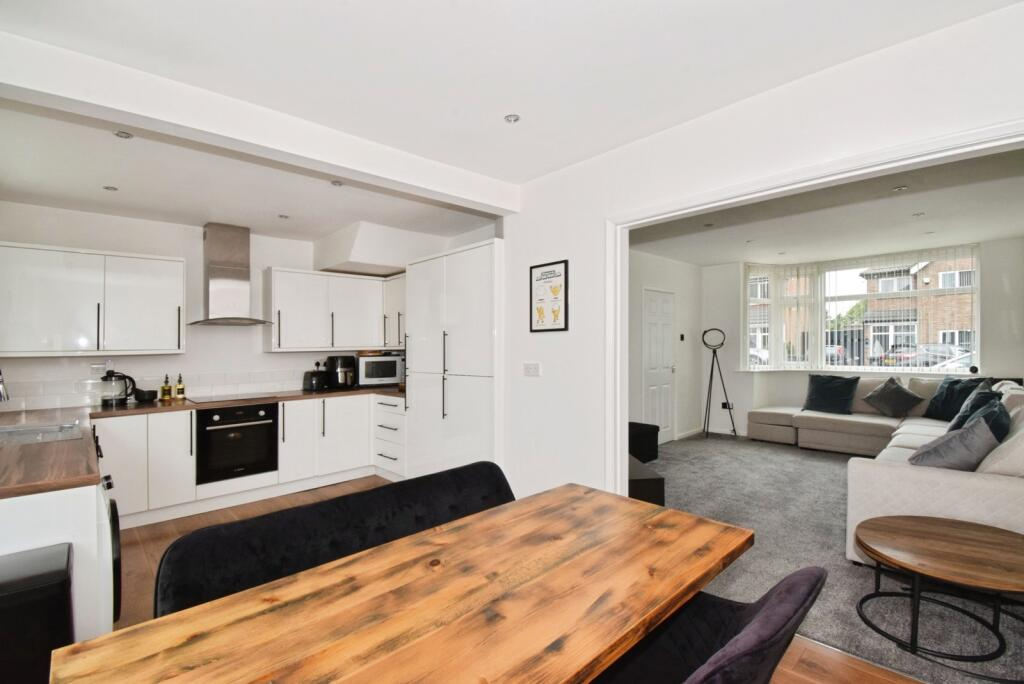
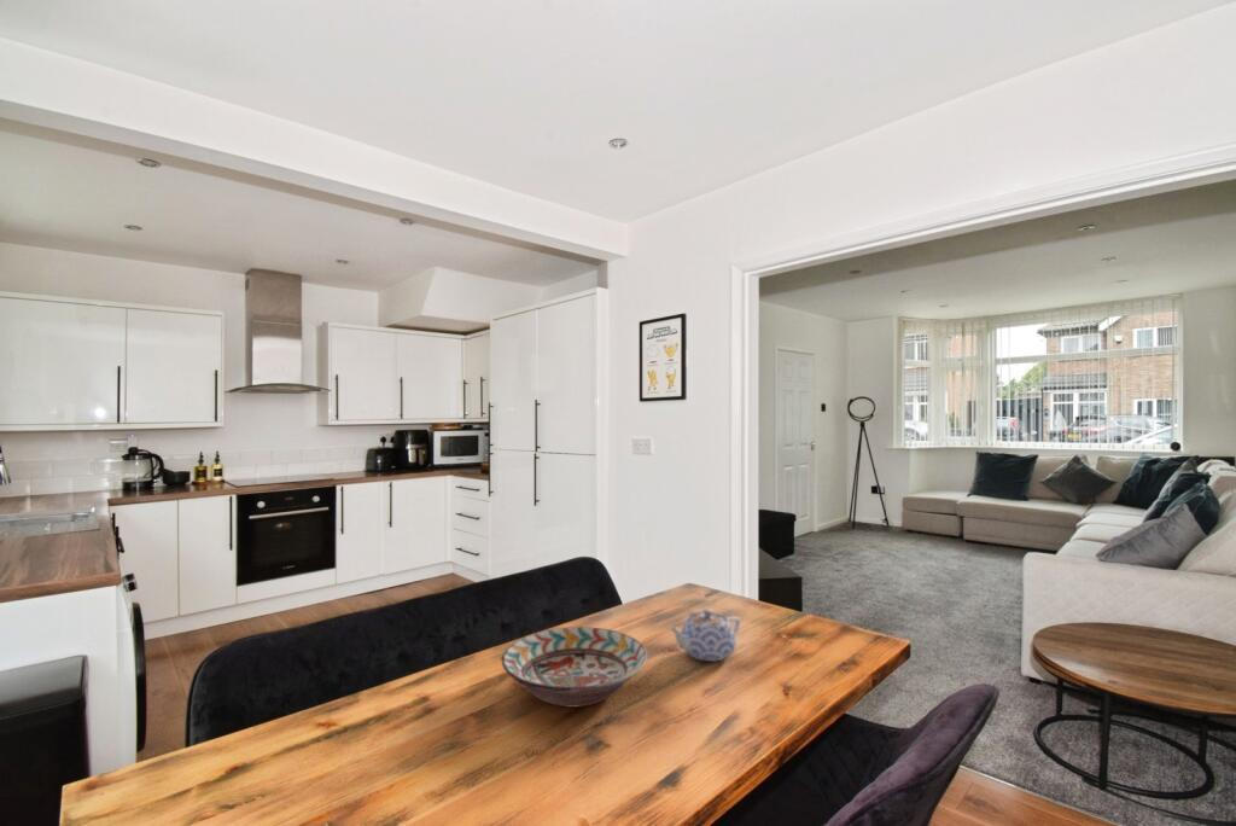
+ teapot (705, 632)
+ decorative bowl (575, 671)
